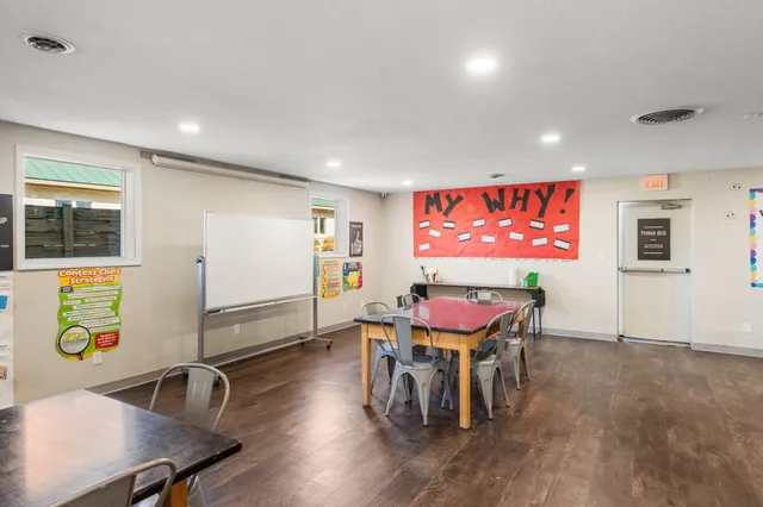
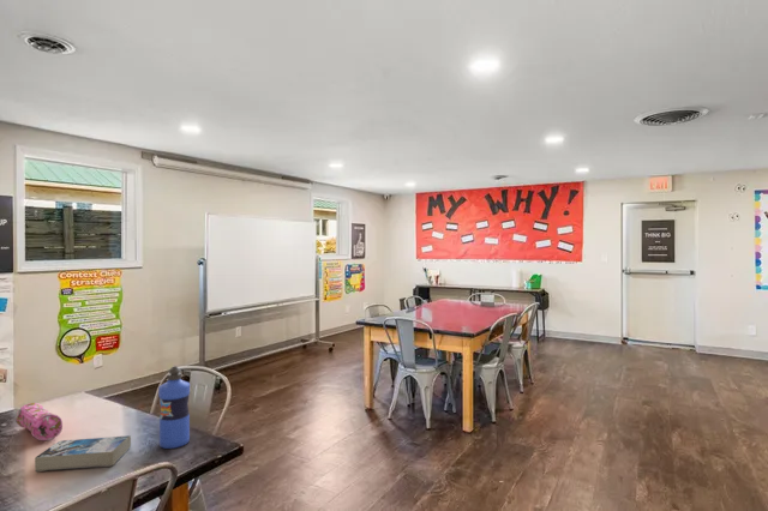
+ pencil case (38, 420)
+ water bottle (174, 404)
+ book (85, 451)
